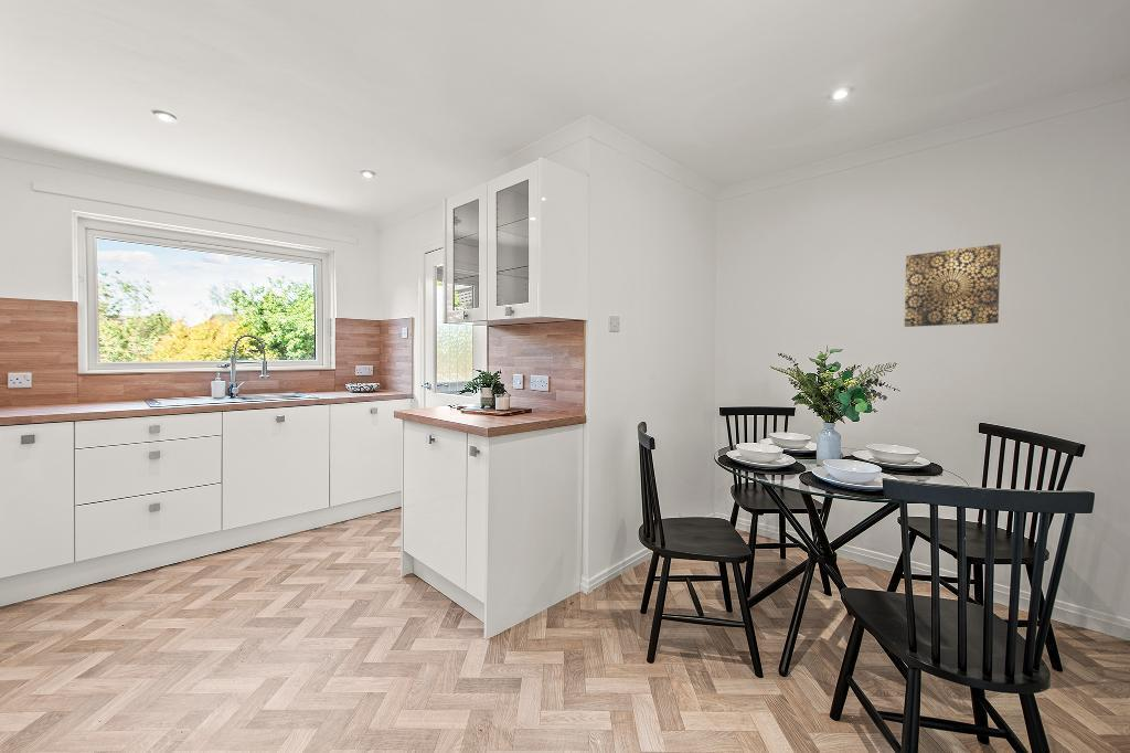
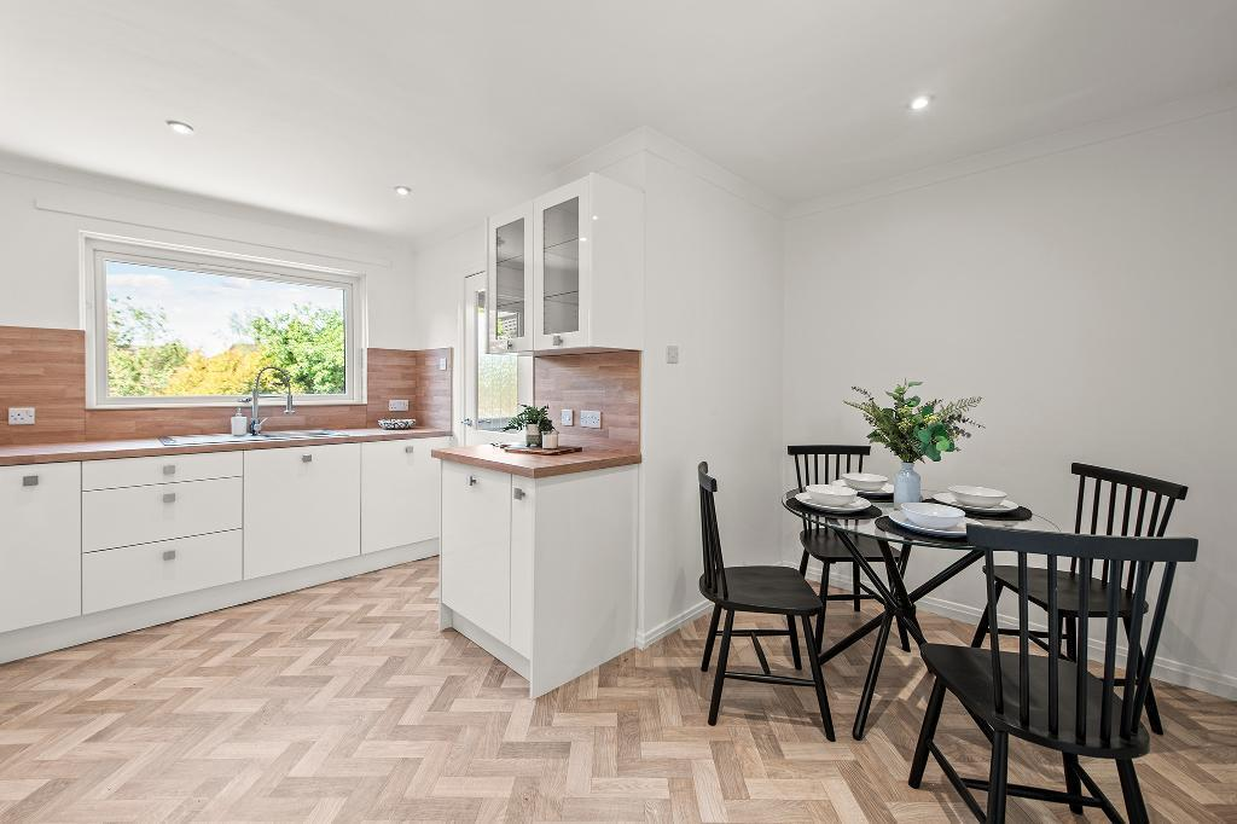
- wall art (949, 287)
